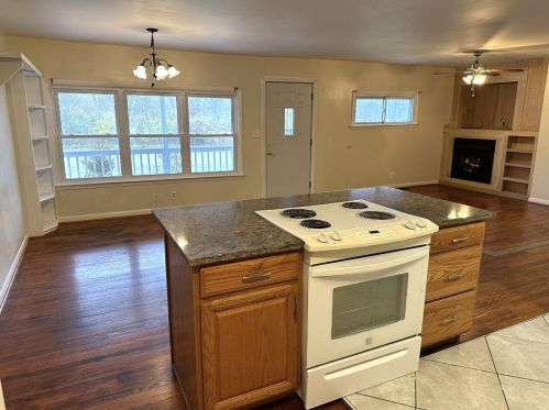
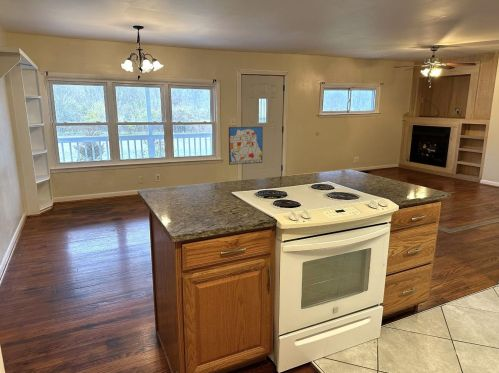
+ wall art (246, 145)
